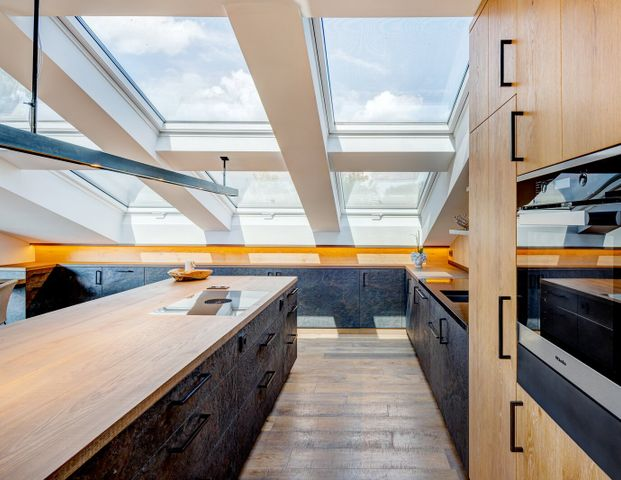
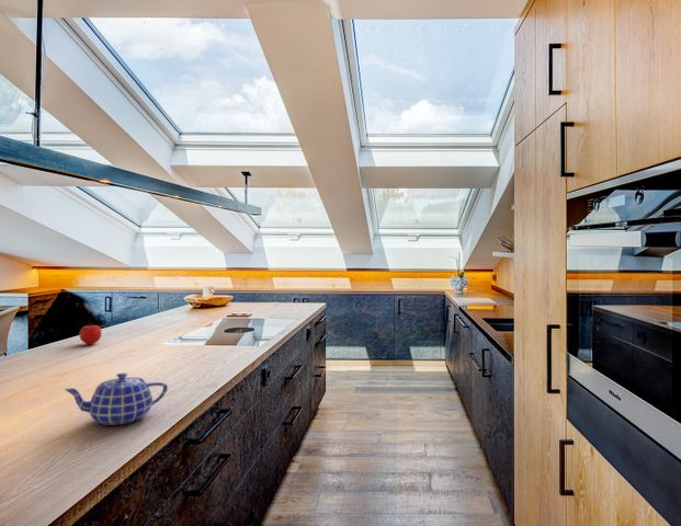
+ teapot (117, 396)
+ fruit (90, 333)
